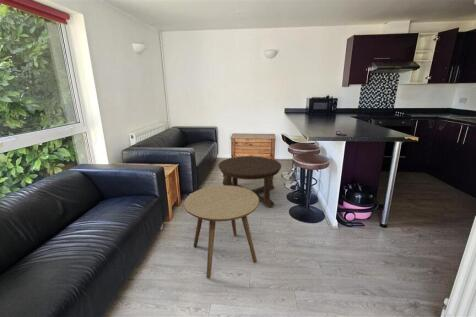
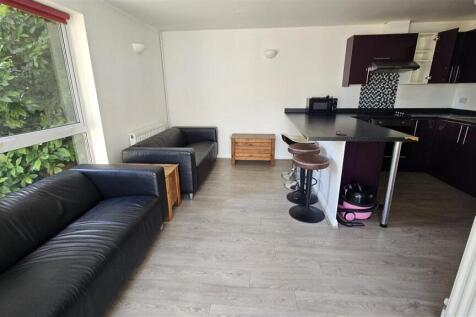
- coffee table (250, 179)
- side table (222, 220)
